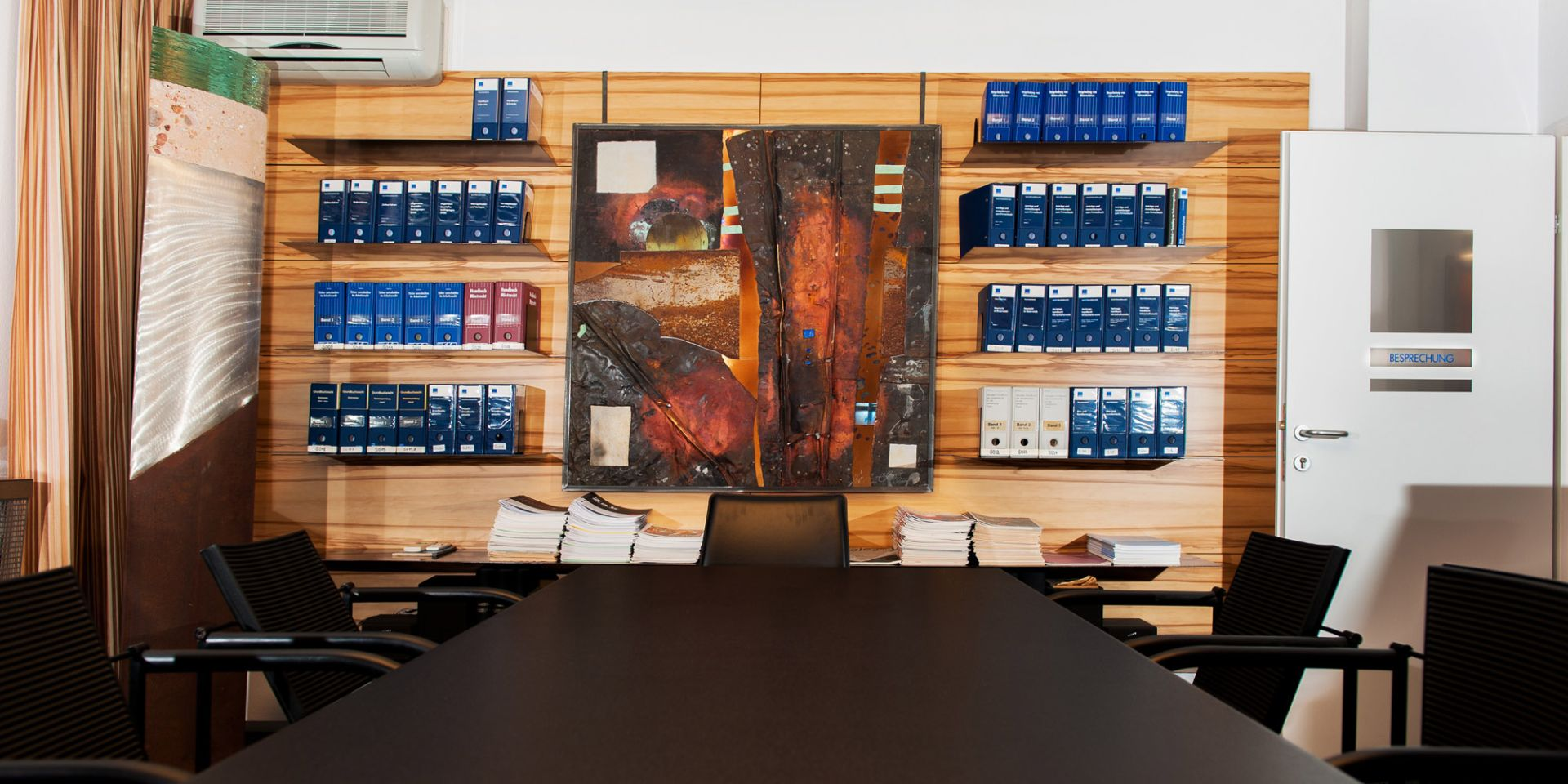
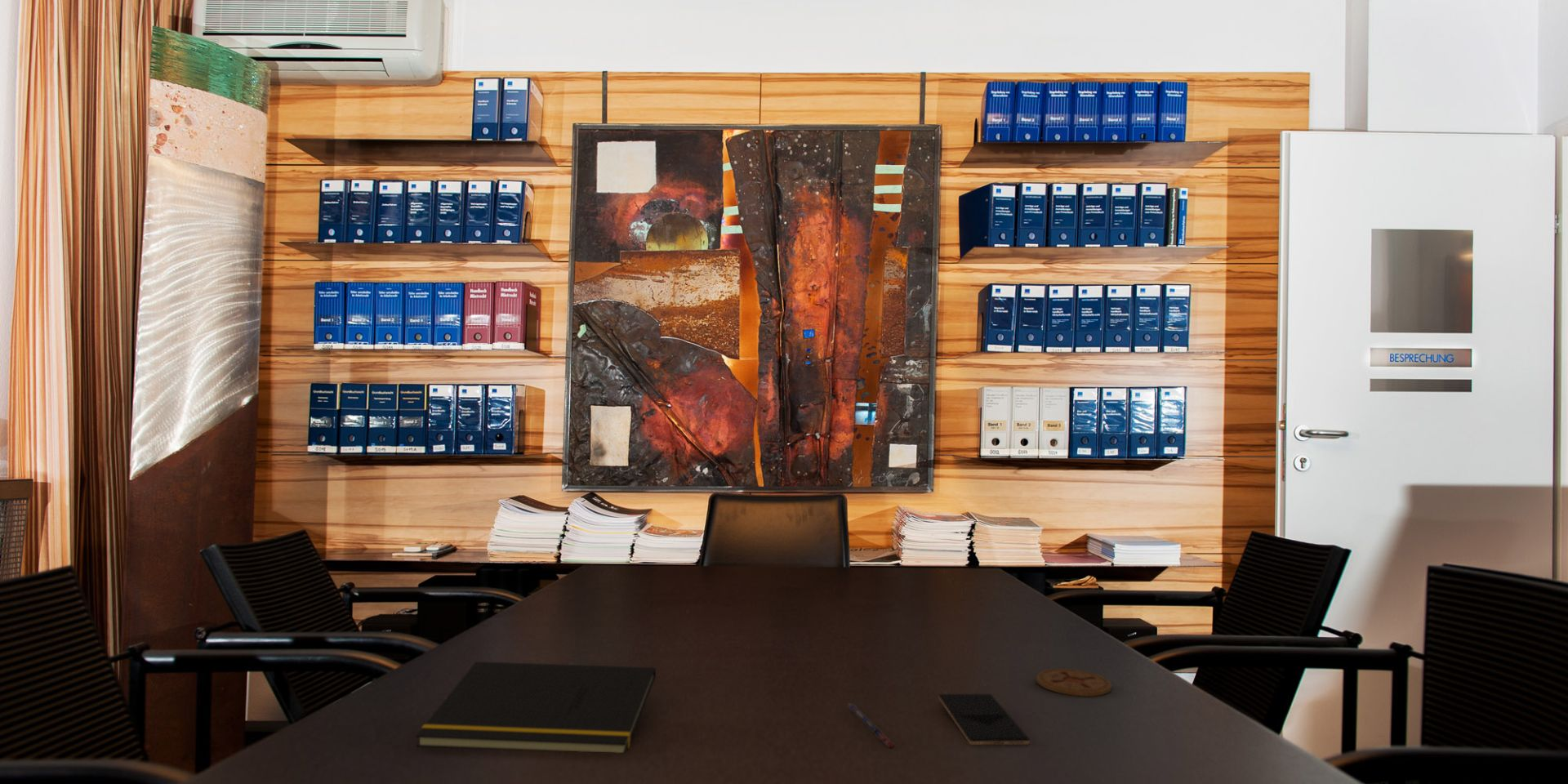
+ coaster (1073, 682)
+ smartphone (981, 717)
+ pen (869, 723)
+ notepad (544, 704)
